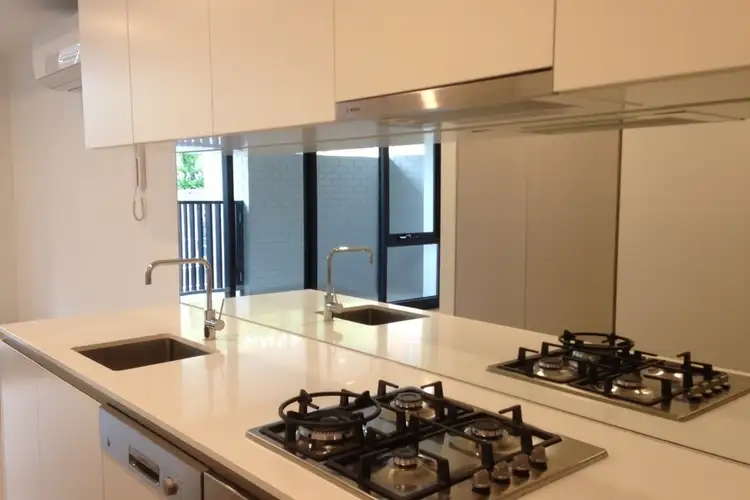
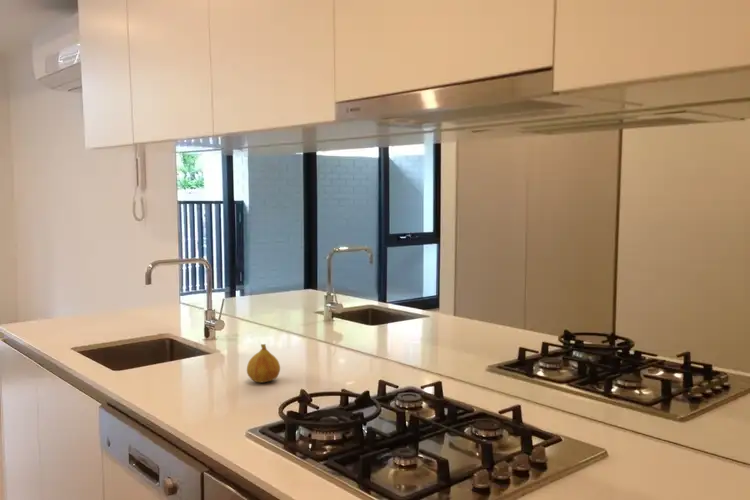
+ fruit (263, 362)
